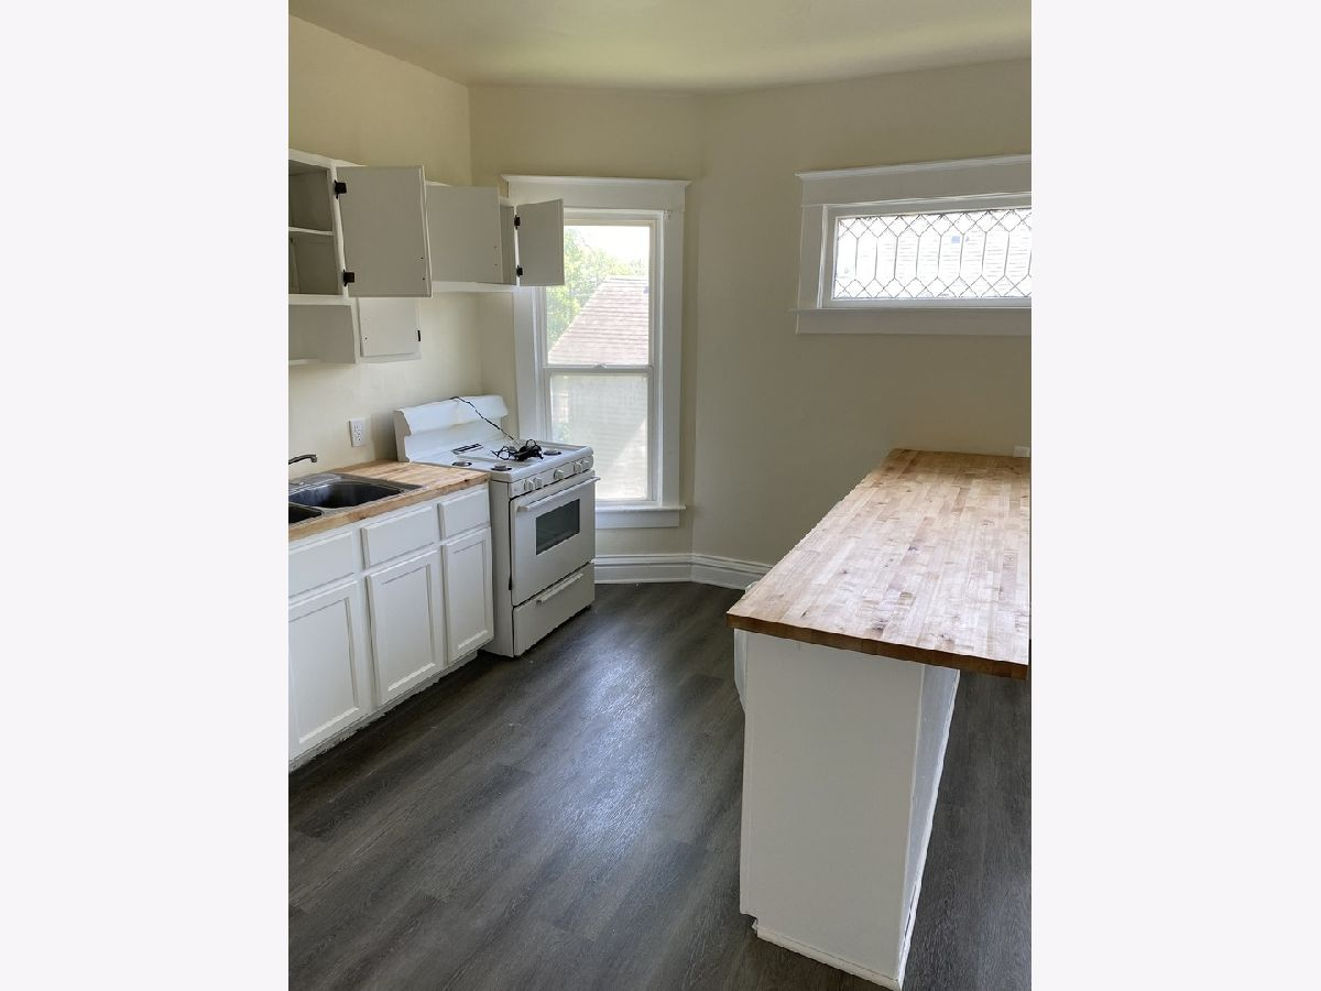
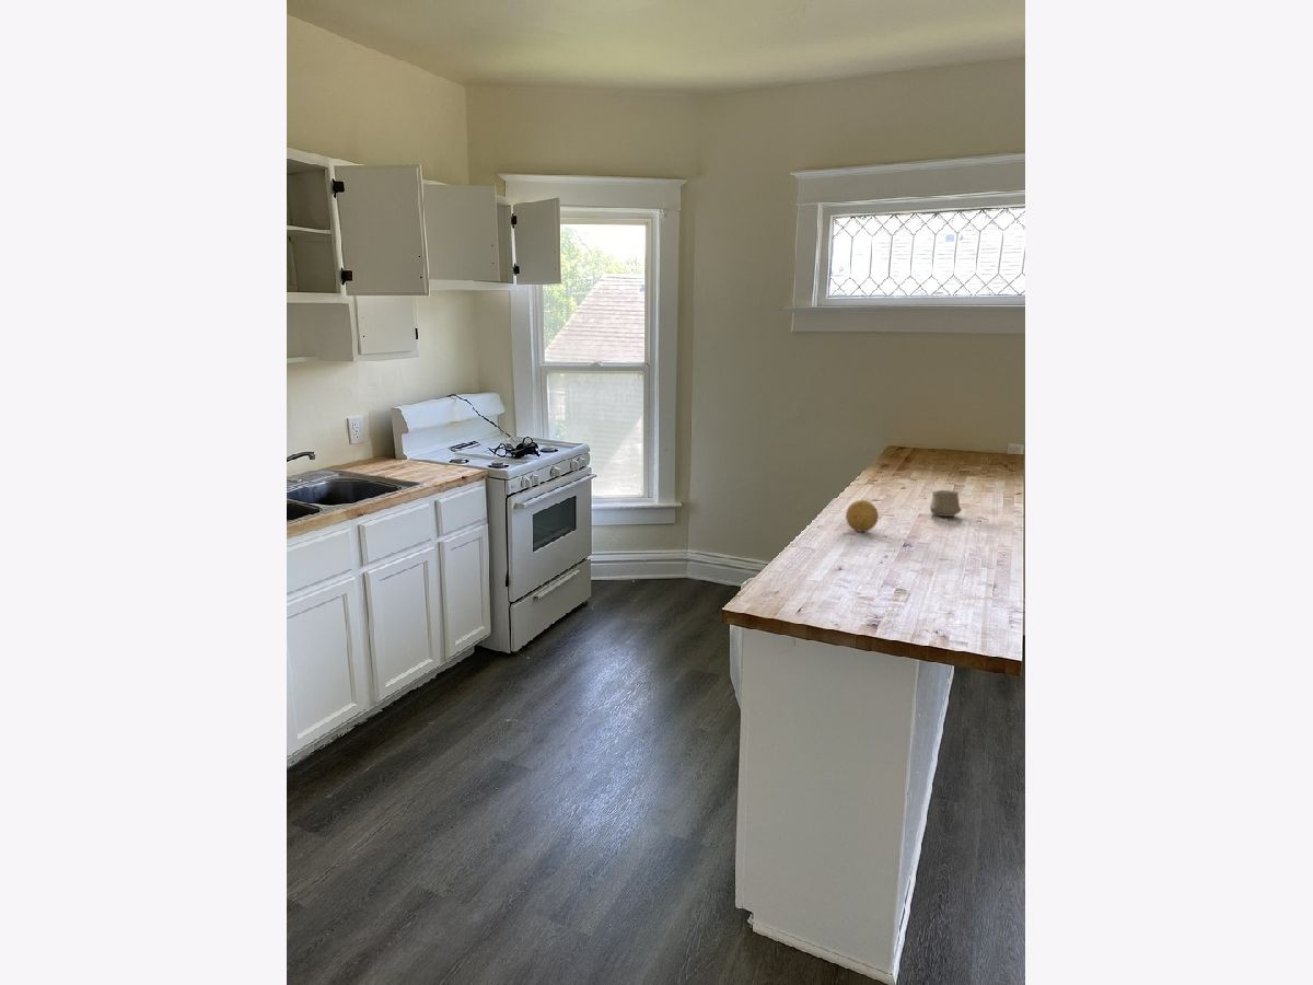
+ cup (944, 503)
+ fruit (861, 515)
